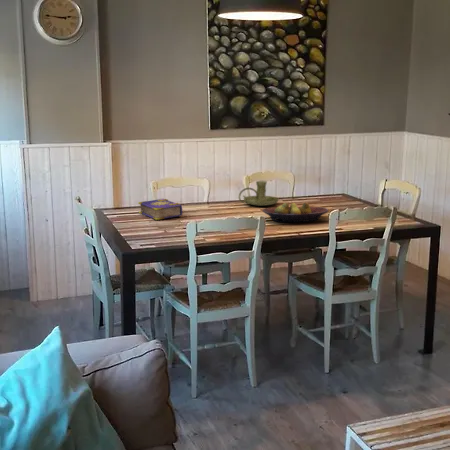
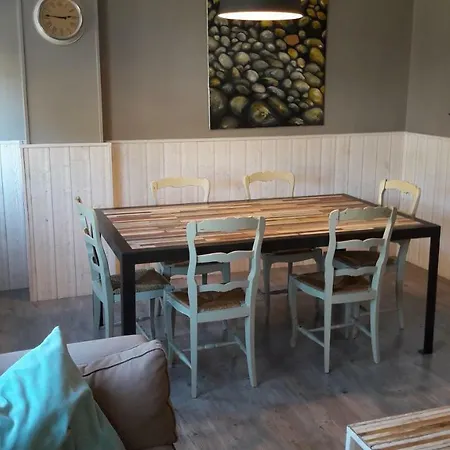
- book (160, 208)
- candle holder (257, 193)
- fruit bowl (295, 211)
